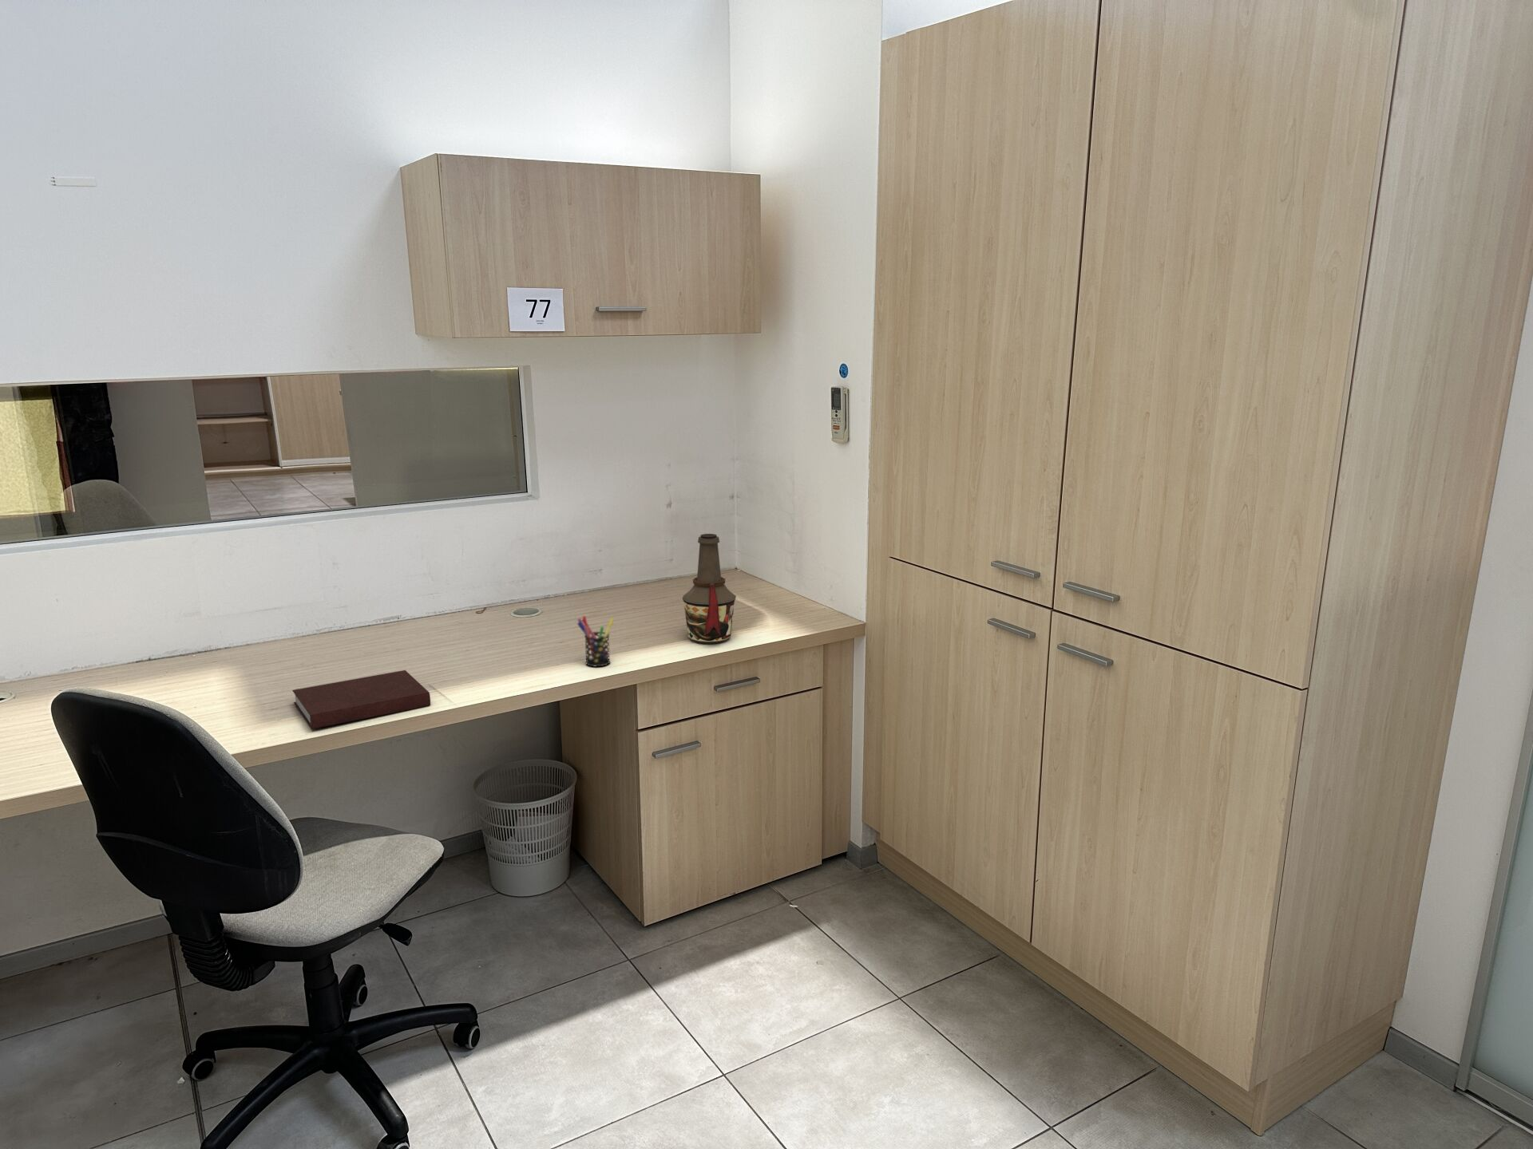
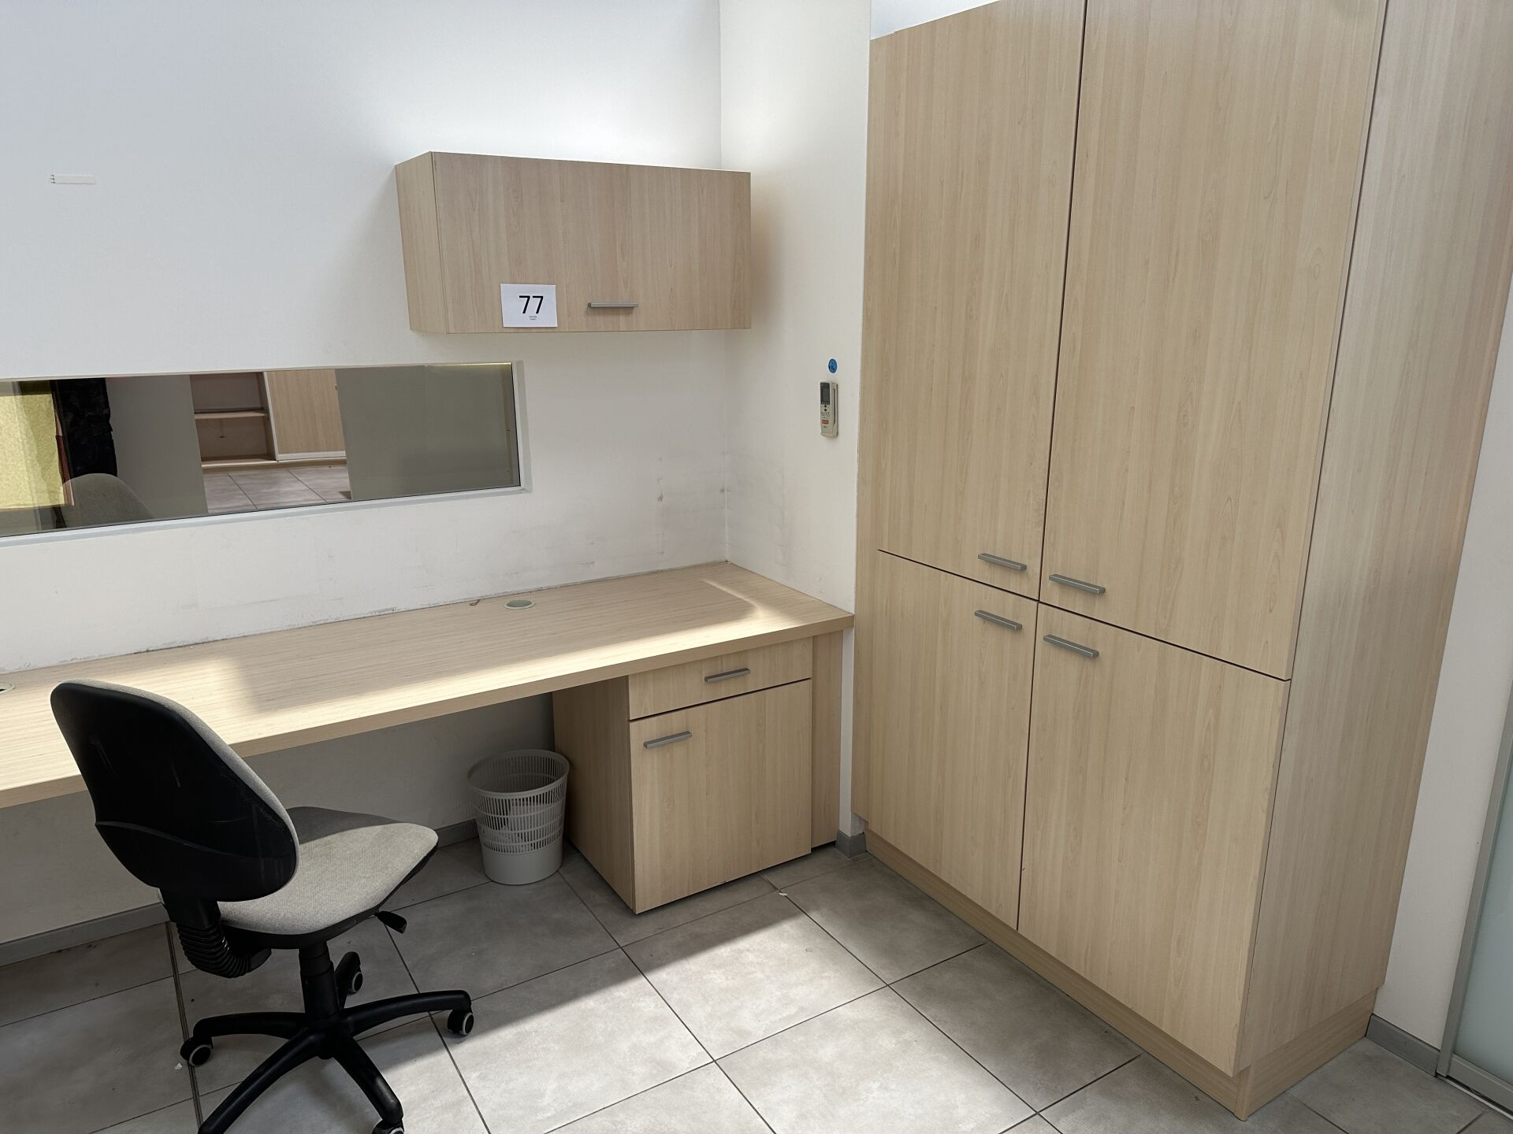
- notebook (361, 698)
- bottle (709, 588)
- pen holder (596, 640)
